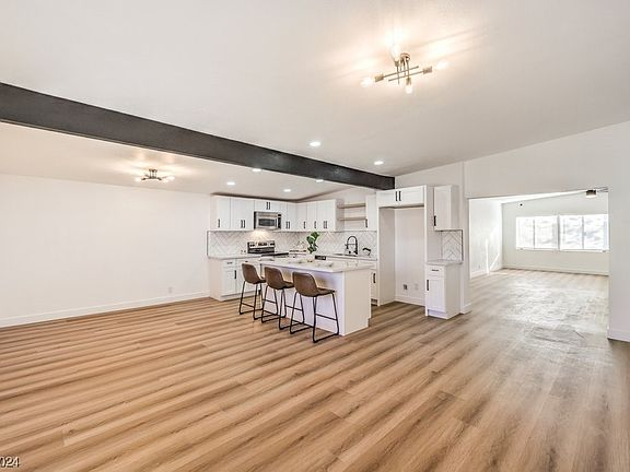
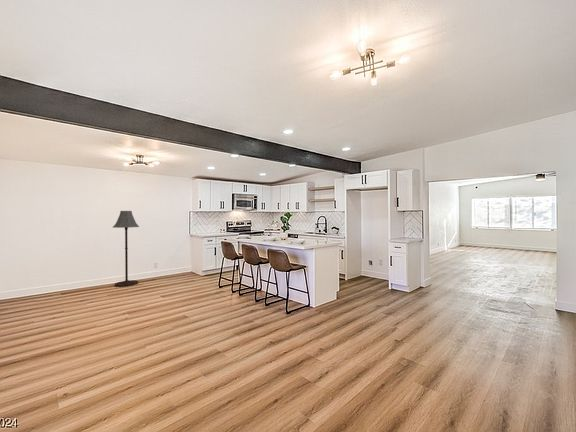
+ floor lamp (126, 247)
